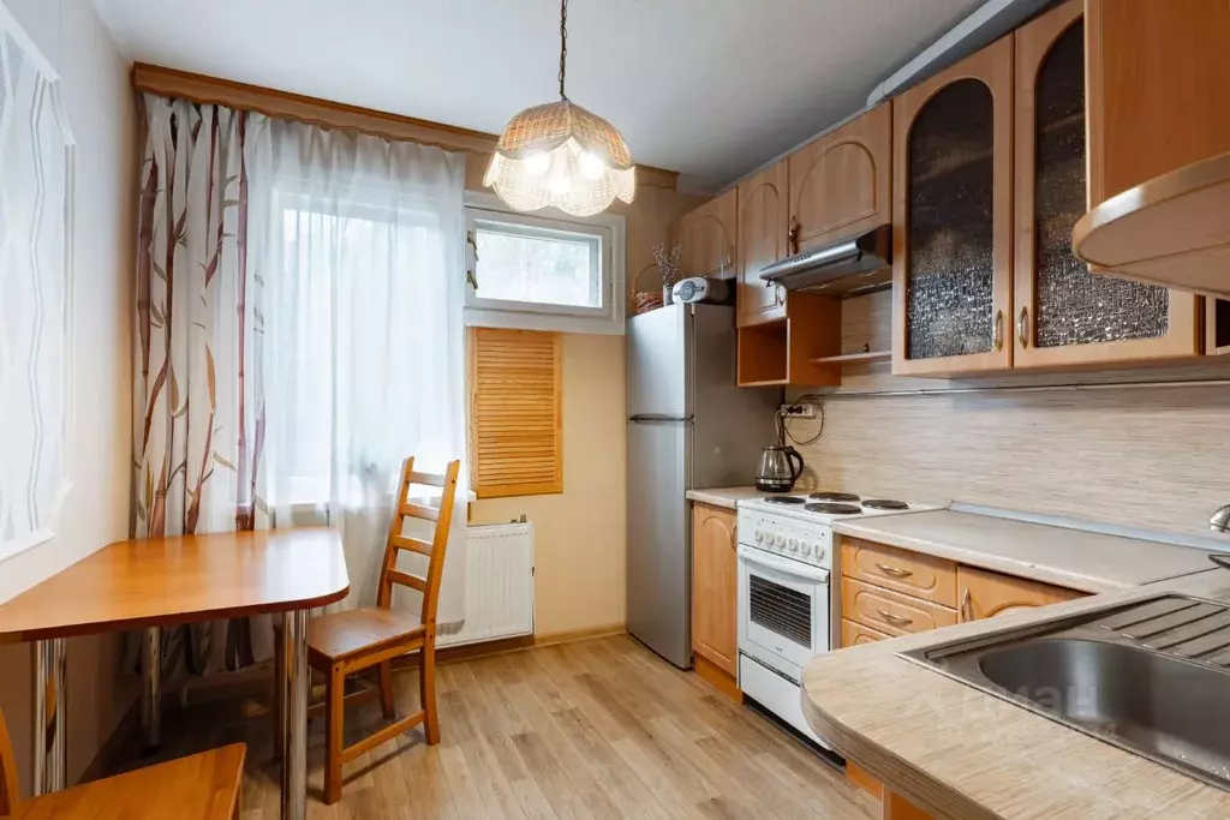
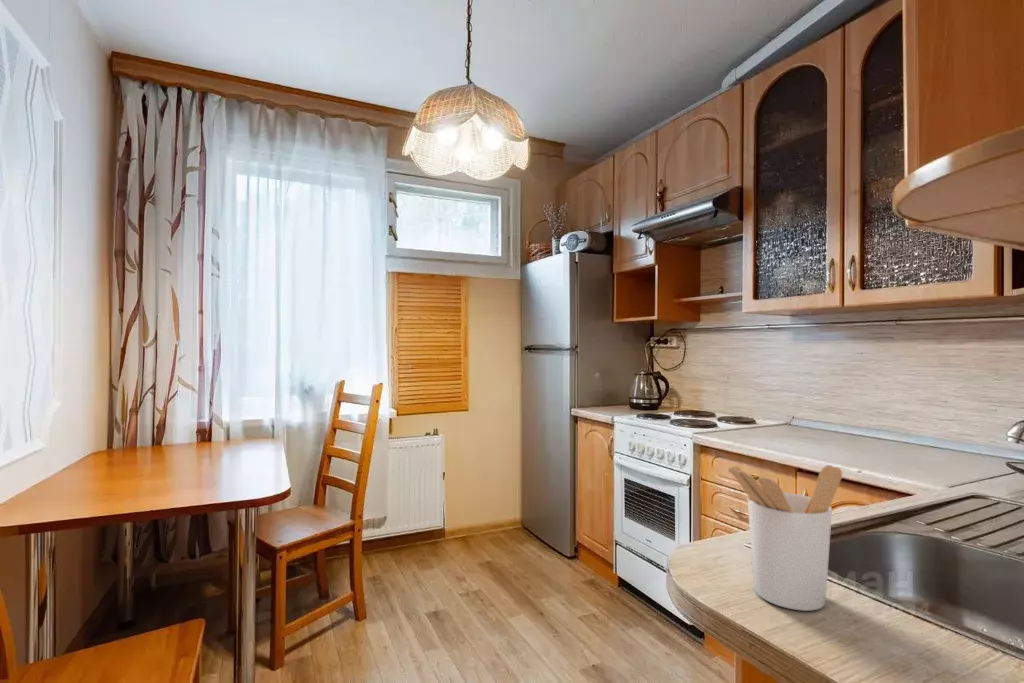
+ utensil holder (778, 529)
